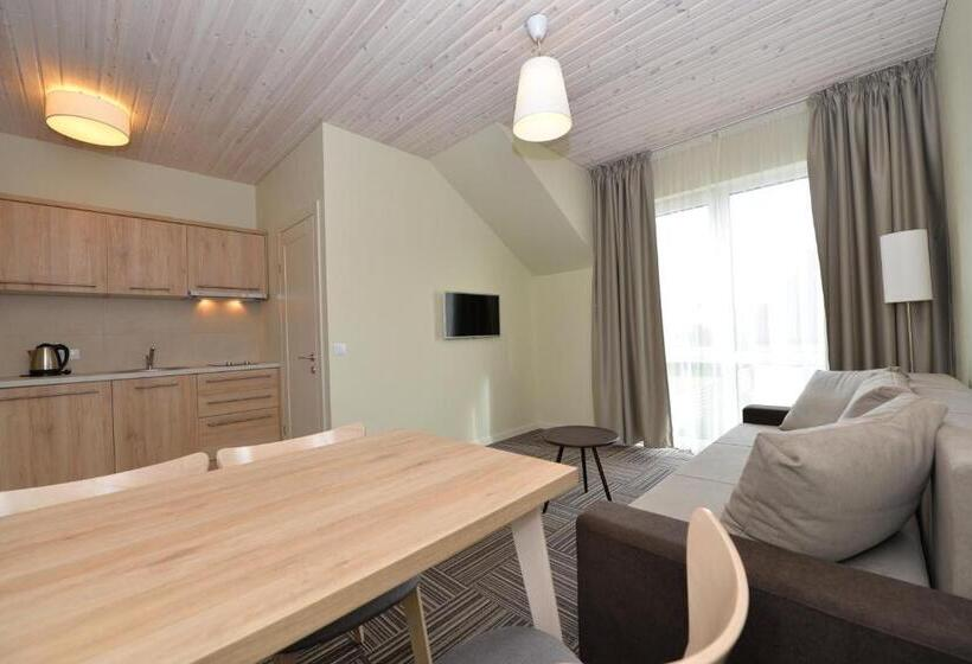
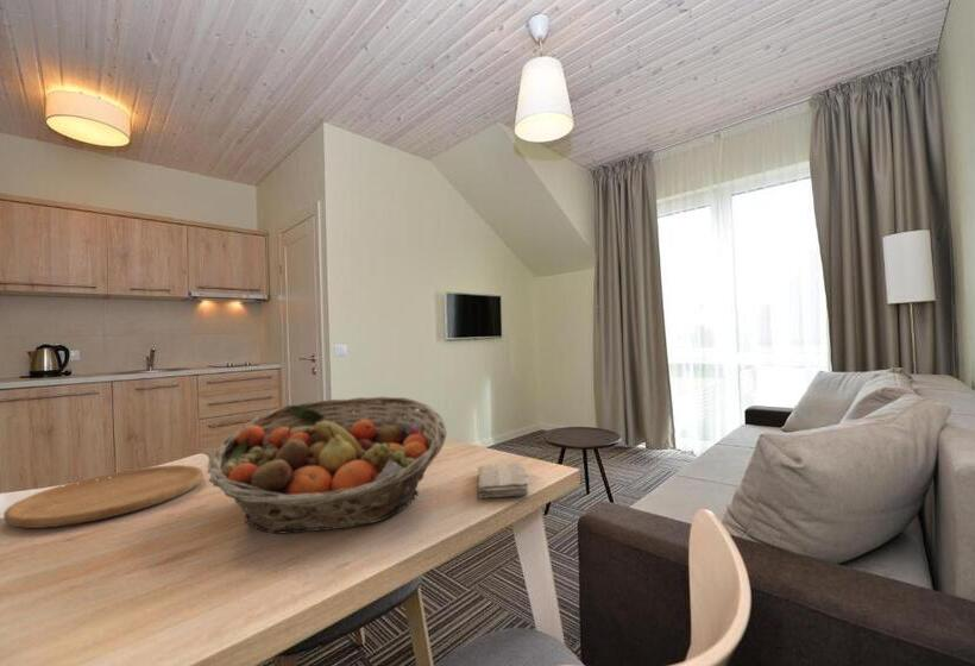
+ fruit basket (336, 454)
+ cutting board (115, 491)
+ washcloth (502, 477)
